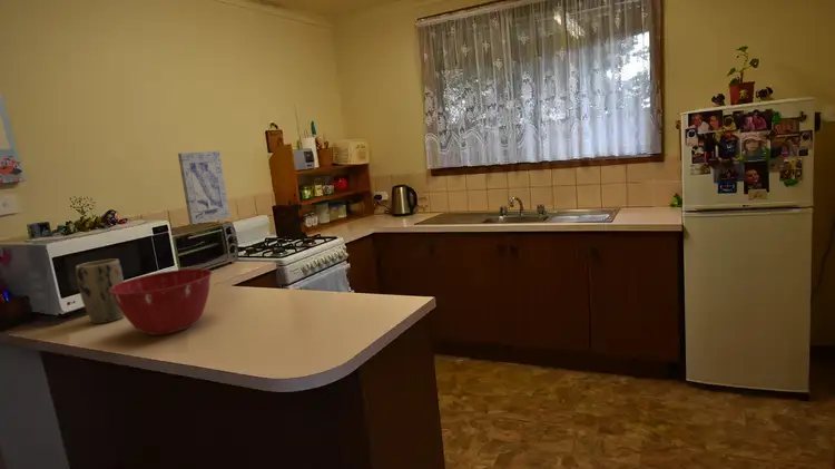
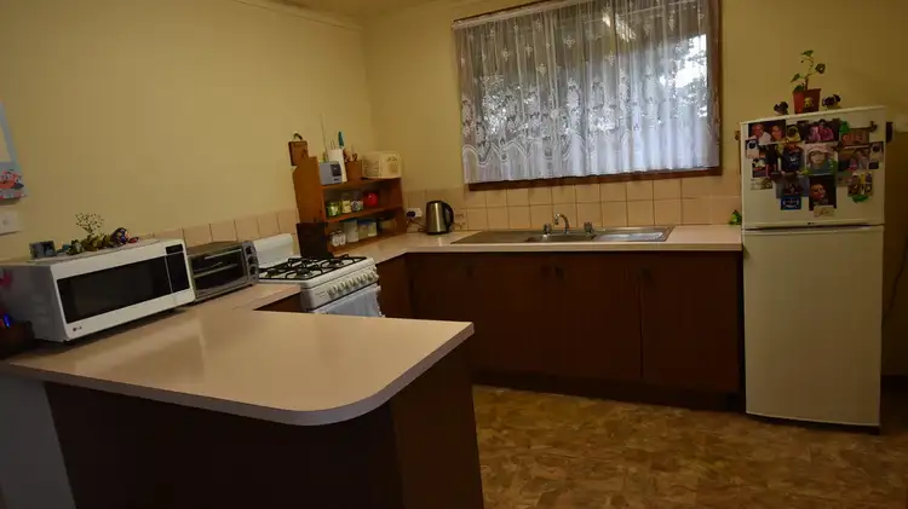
- wall art (205, 186)
- mixing bowl (166, 303)
- plant pot (102, 291)
